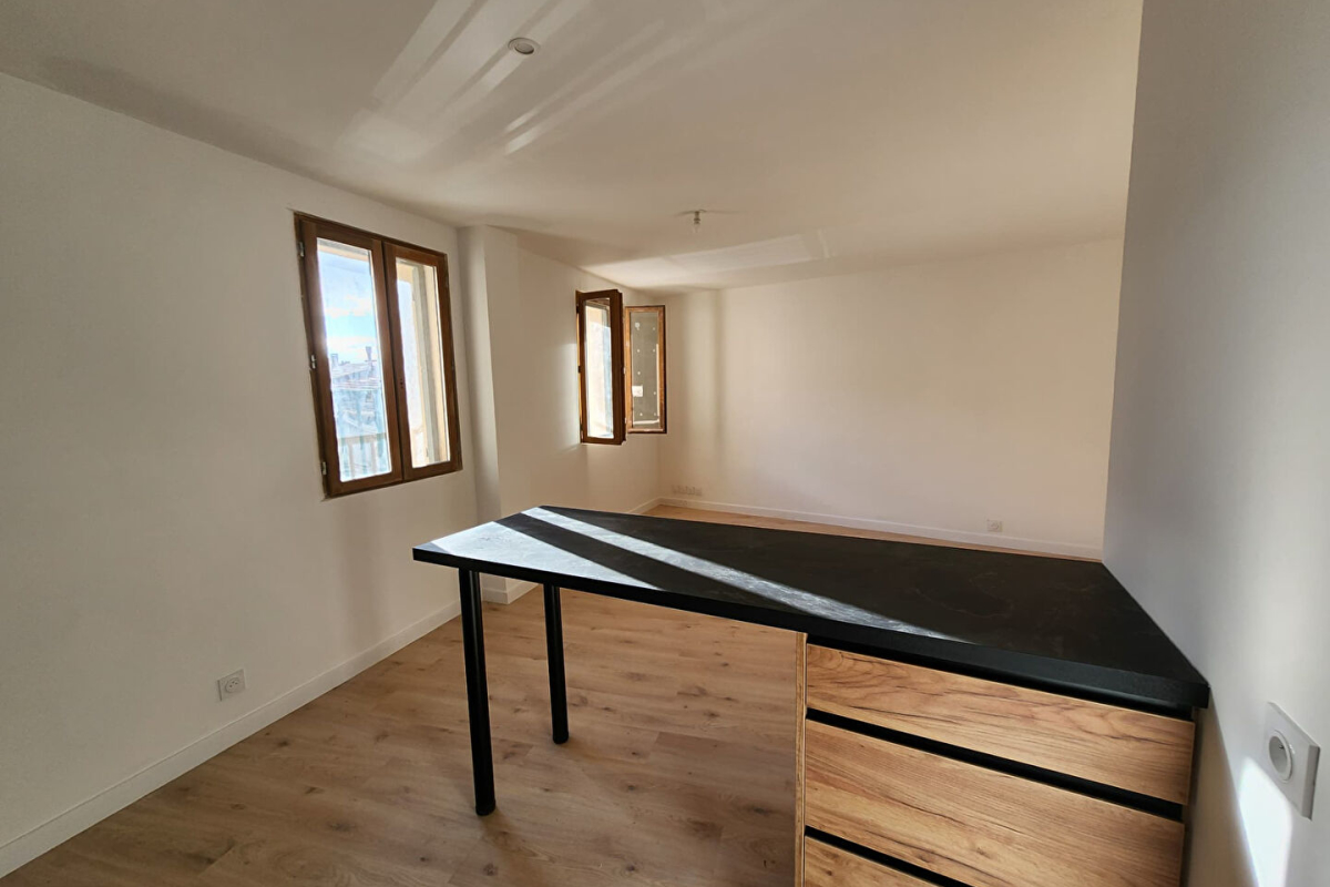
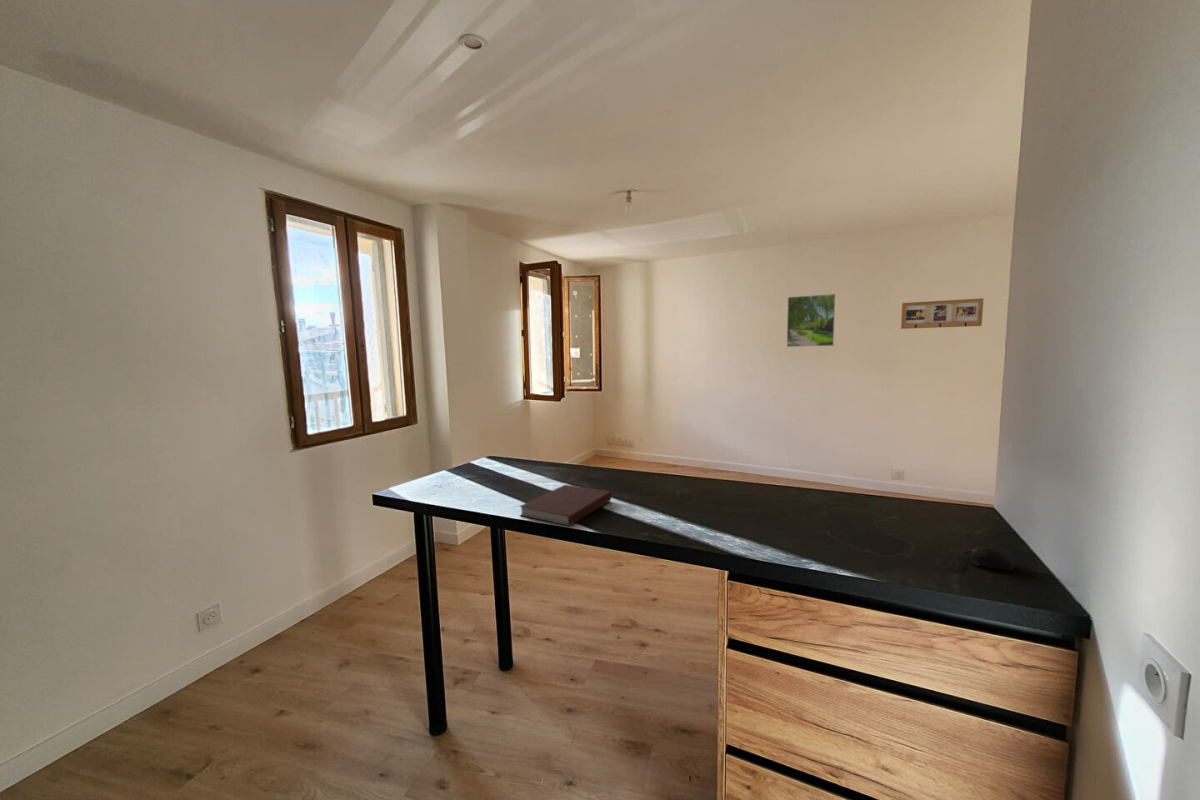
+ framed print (810, 321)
+ notebook (567, 503)
+ computer mouse (978, 557)
+ picture frame (940, 314)
